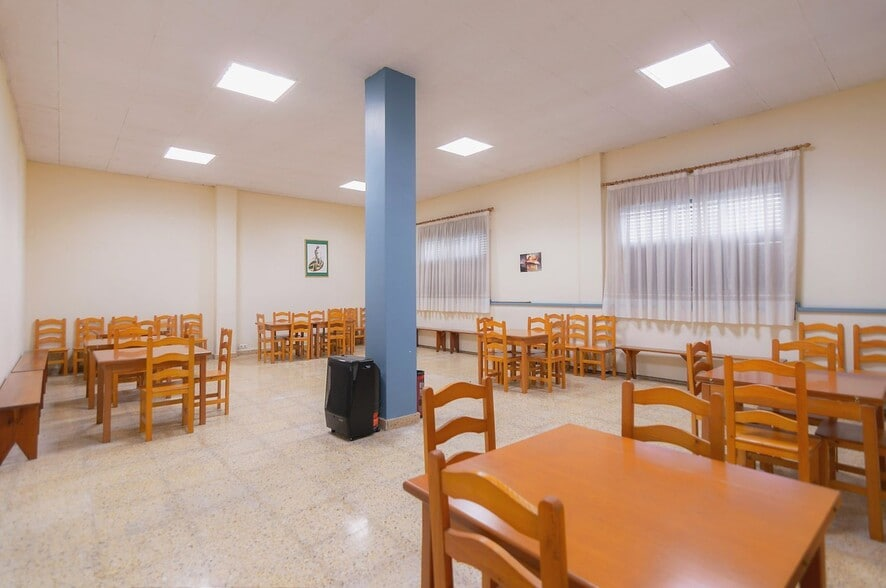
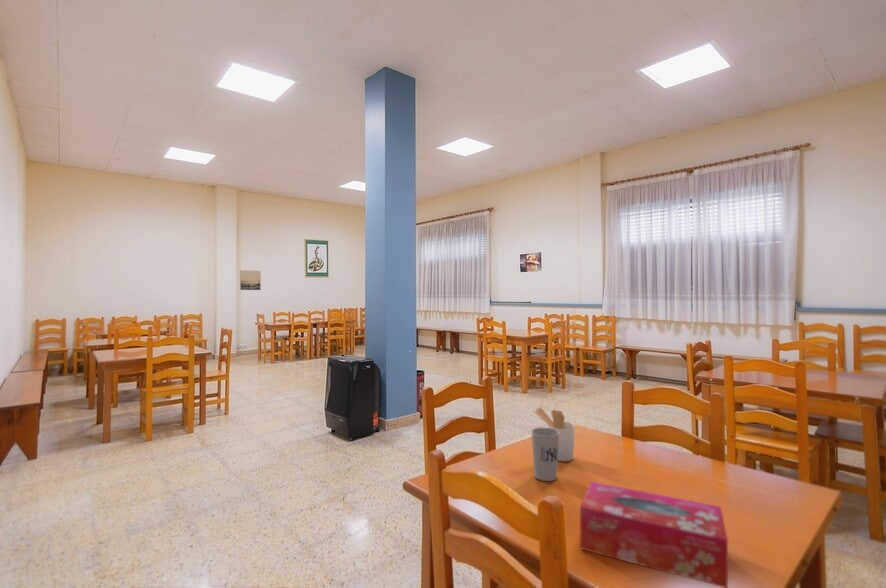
+ cup (545, 454)
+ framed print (250, 280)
+ tissue box (650, 527)
+ utensil holder (555, 429)
